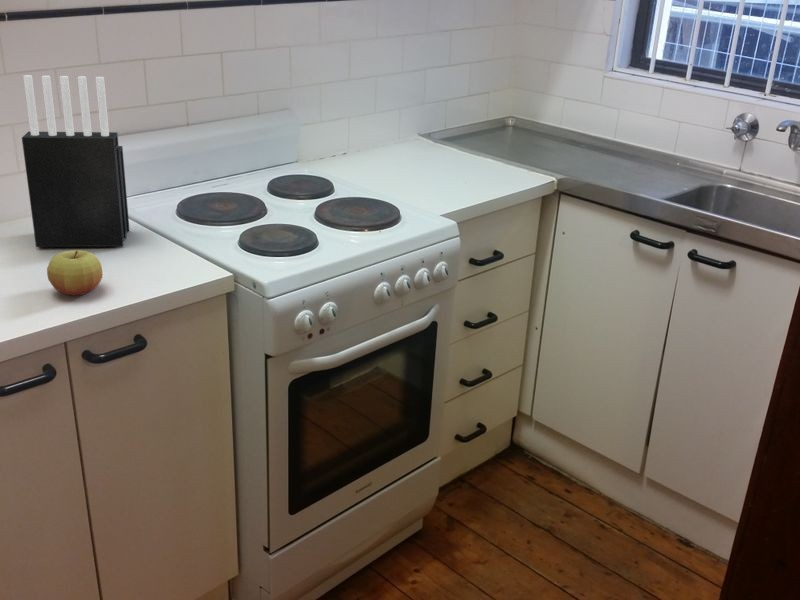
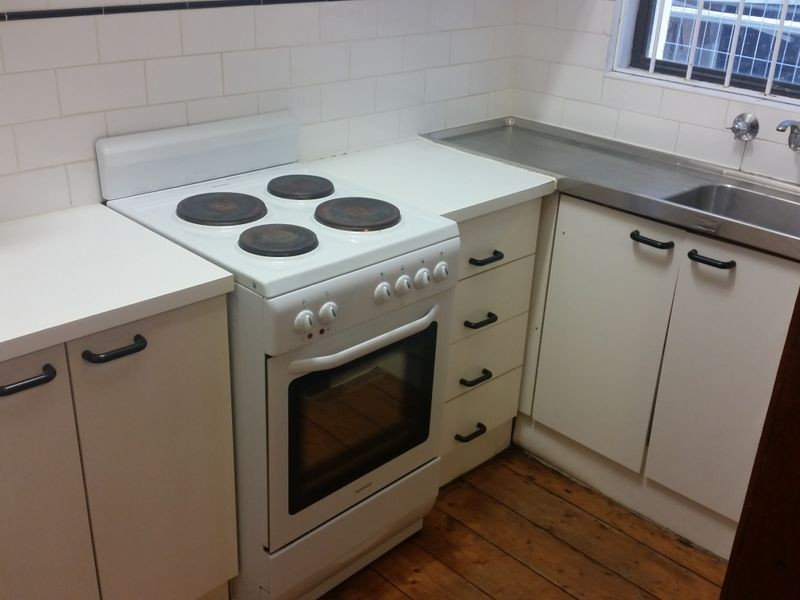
- apple (75, 271)
- knife block (76, 158)
